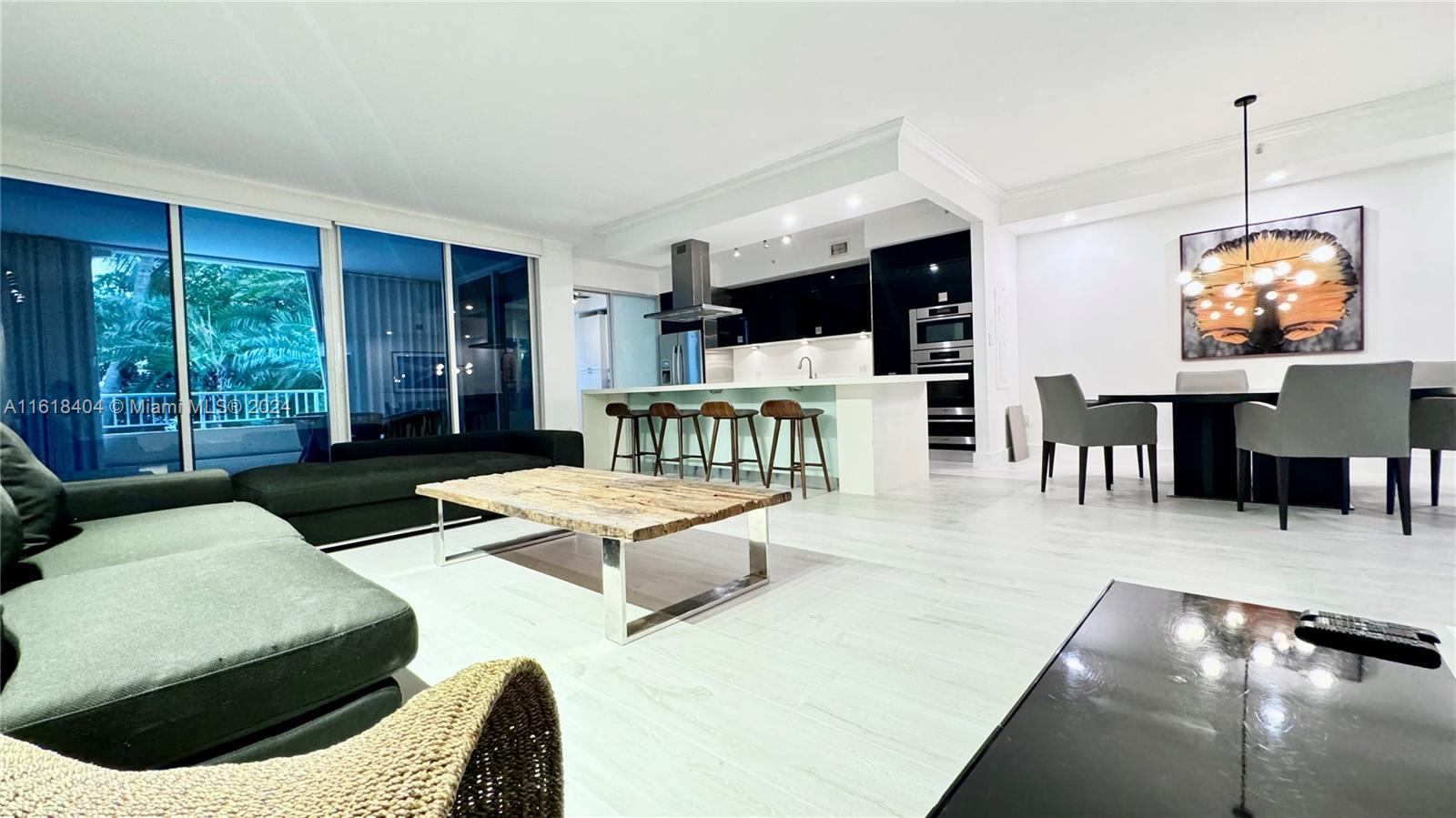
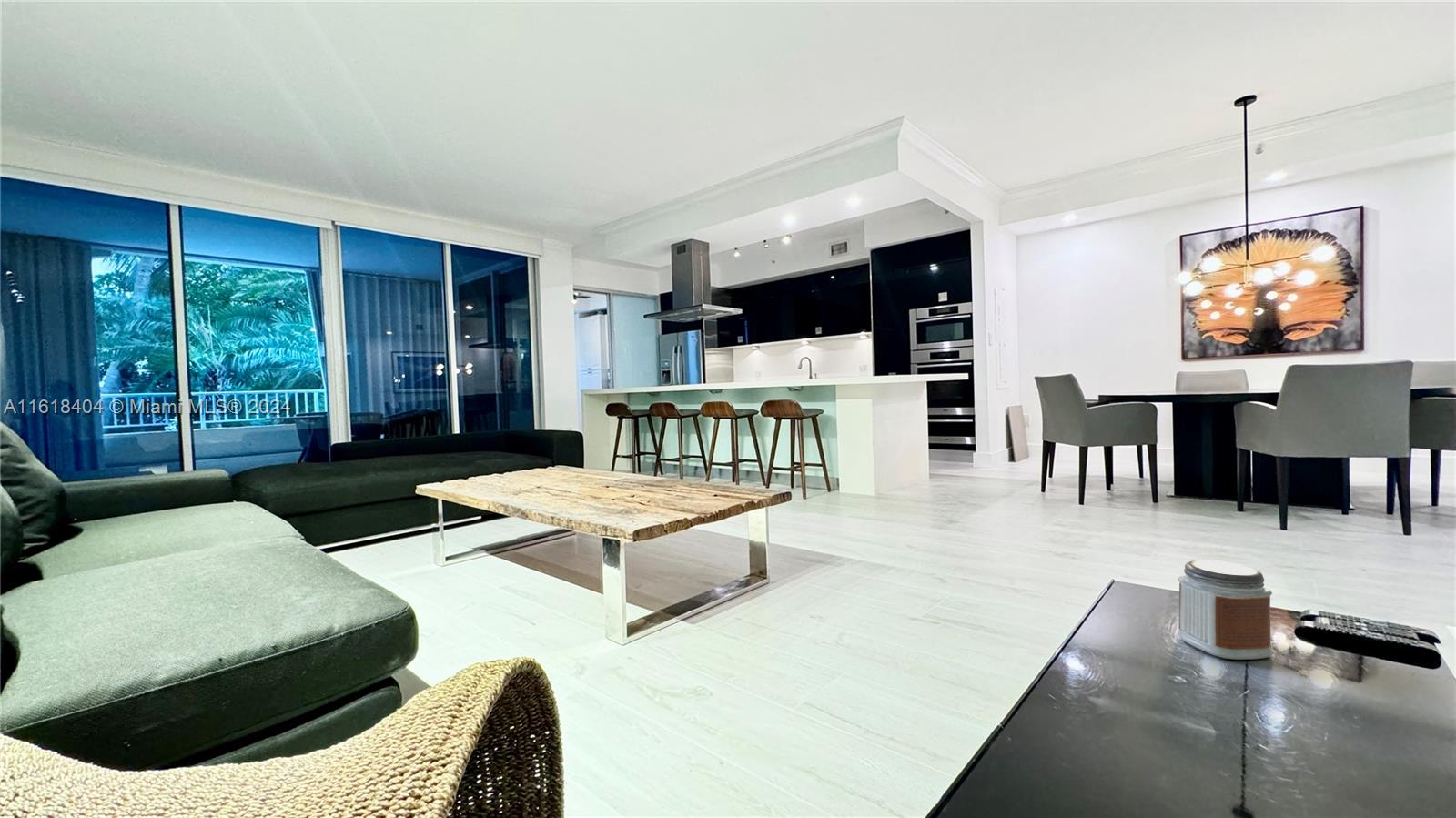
+ jar (1223, 606)
